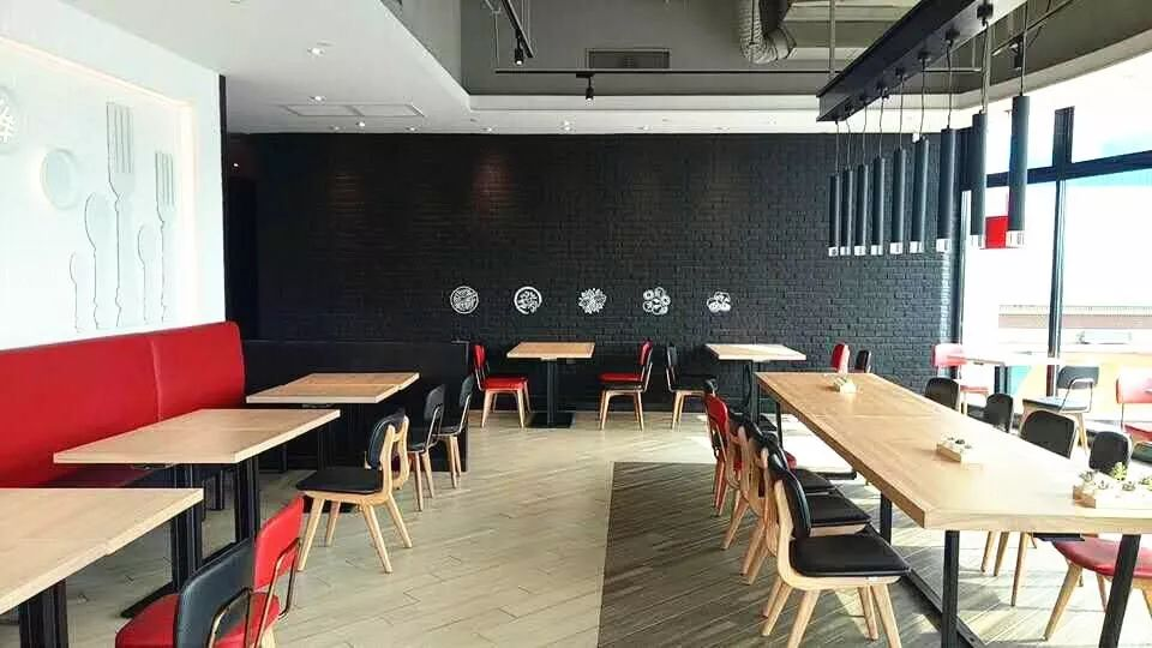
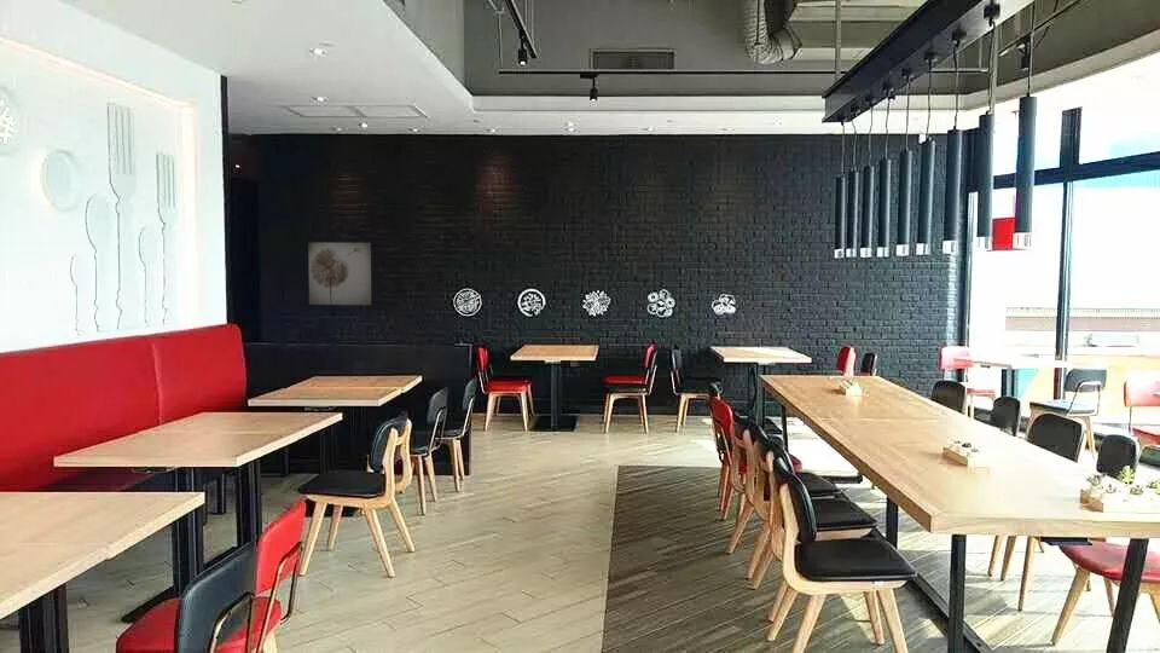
+ wall art (340, 273)
